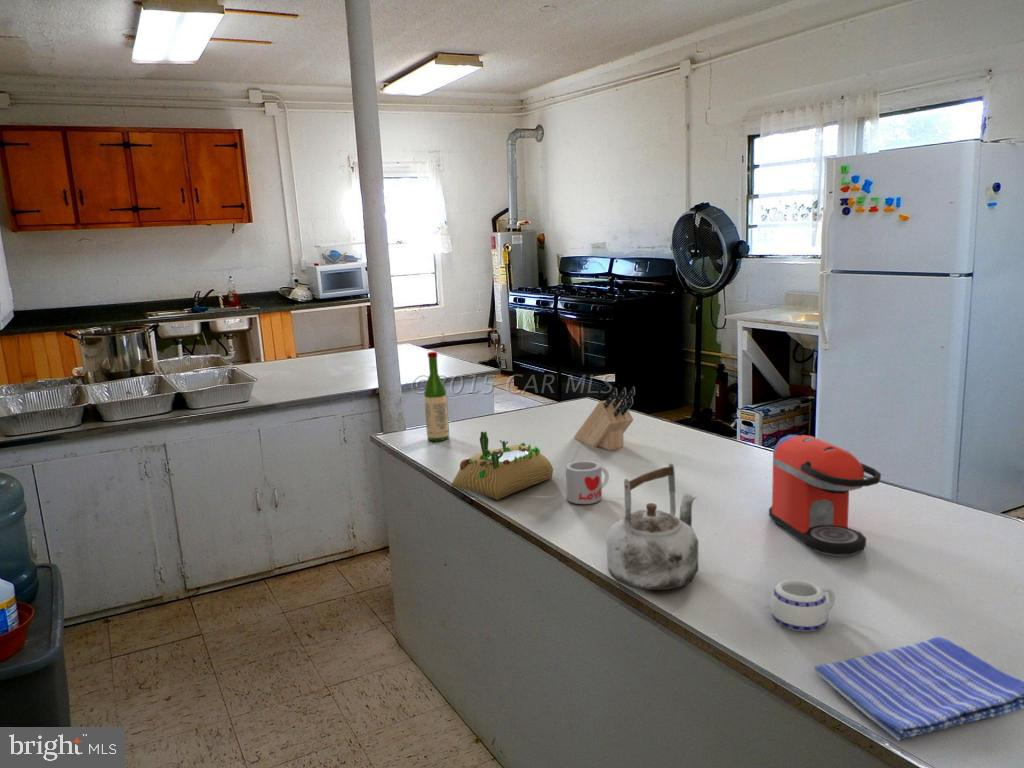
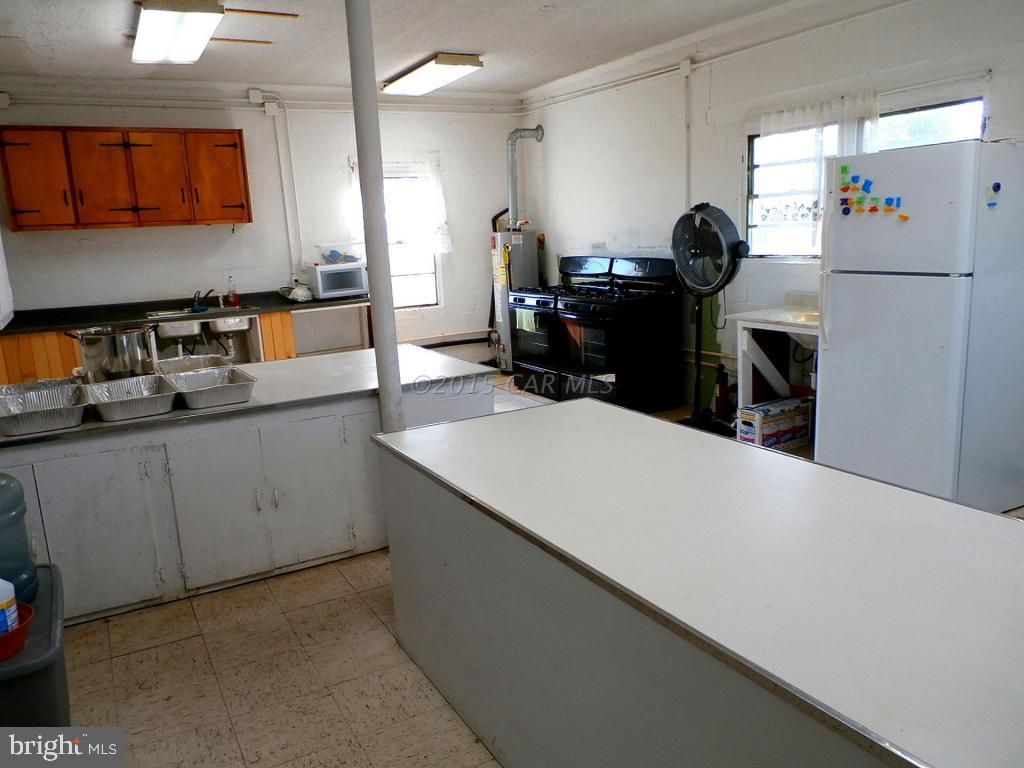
- dish towel (922, 680)
- coffee maker (819, 490)
- succulent planter (501, 454)
- knife block (605, 414)
- kettle (658, 520)
- wine bottle (435, 396)
- mug (805, 602)
- mug (588, 480)
